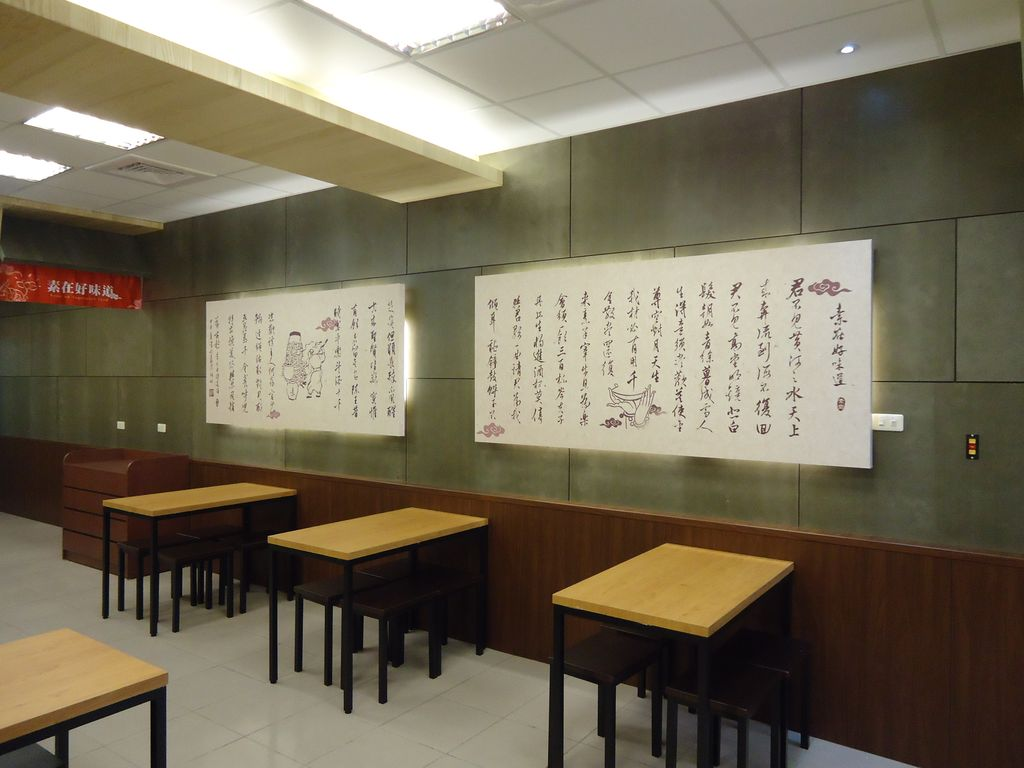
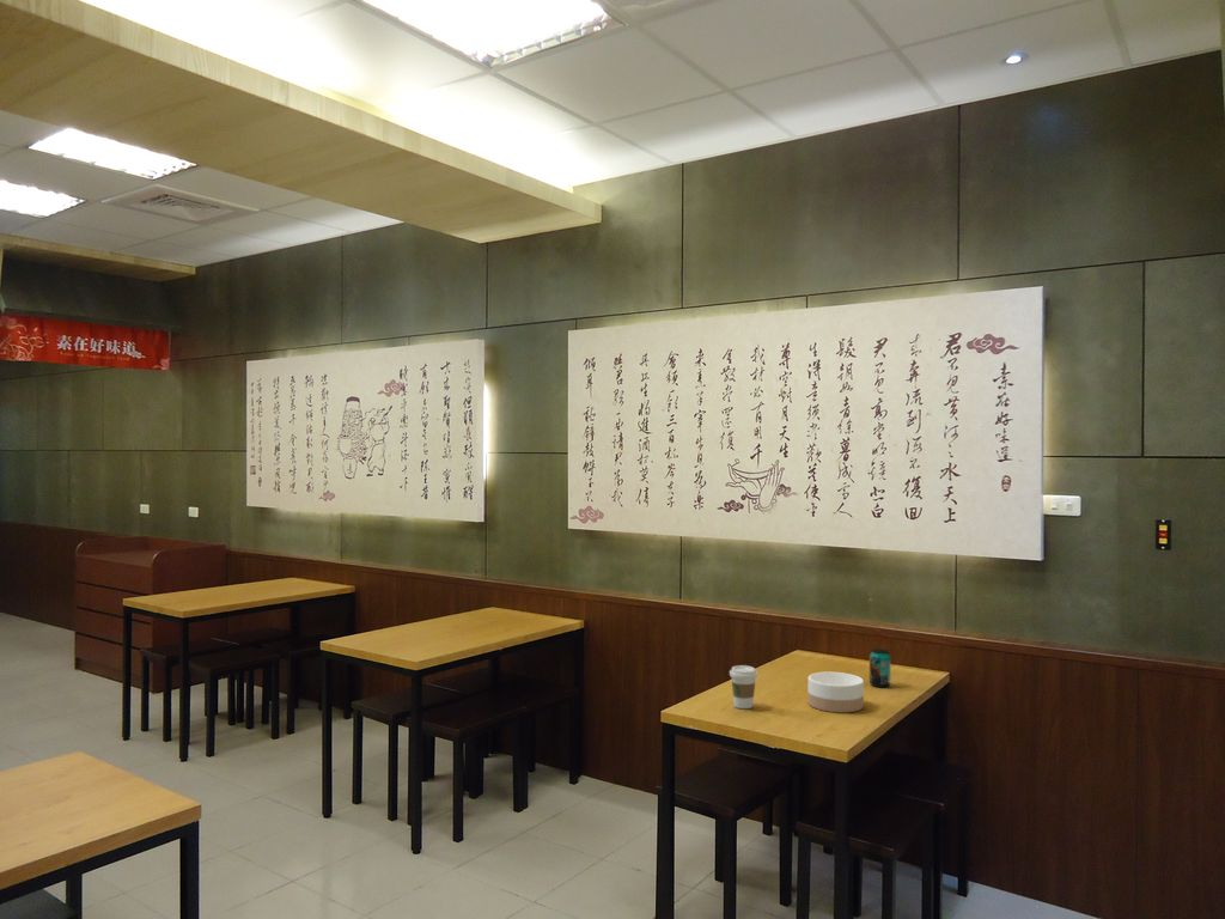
+ beverage can (879, 668)
+ bowl (835, 690)
+ coffee cup (743, 687)
